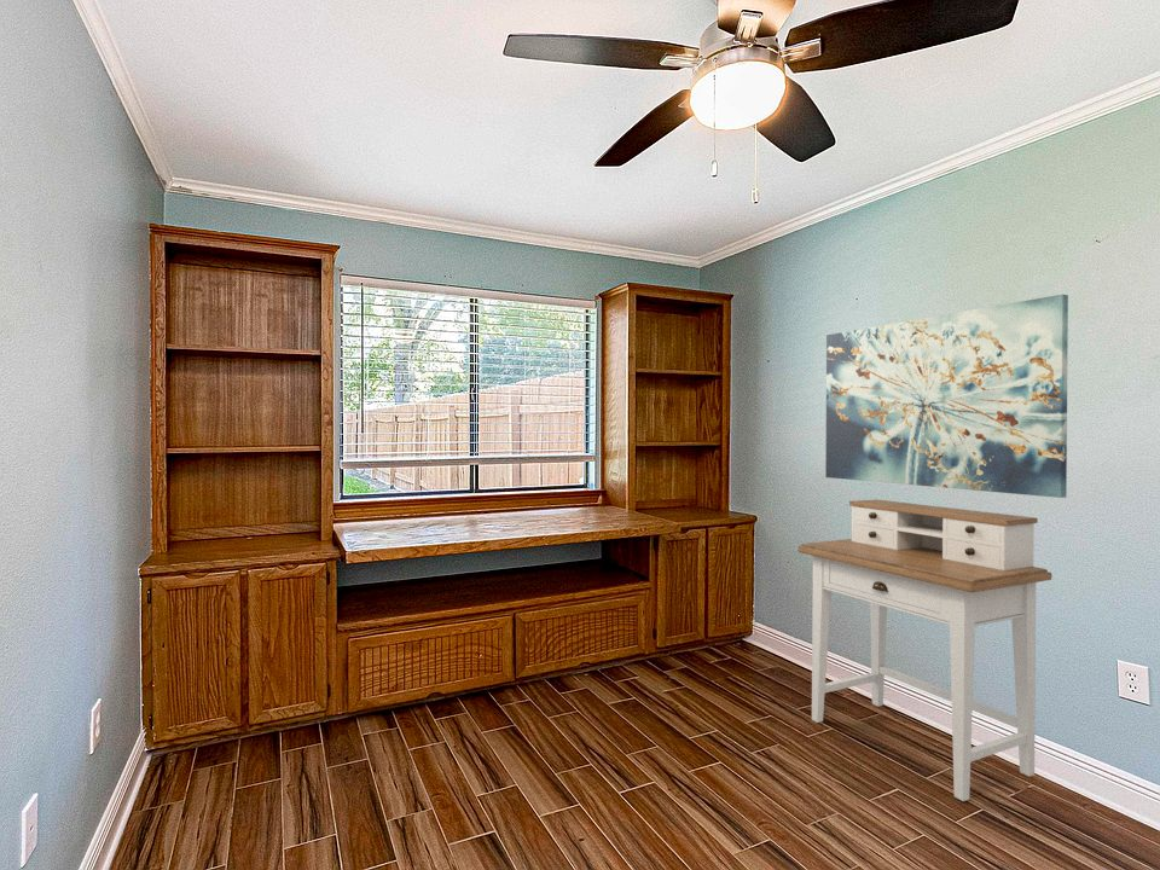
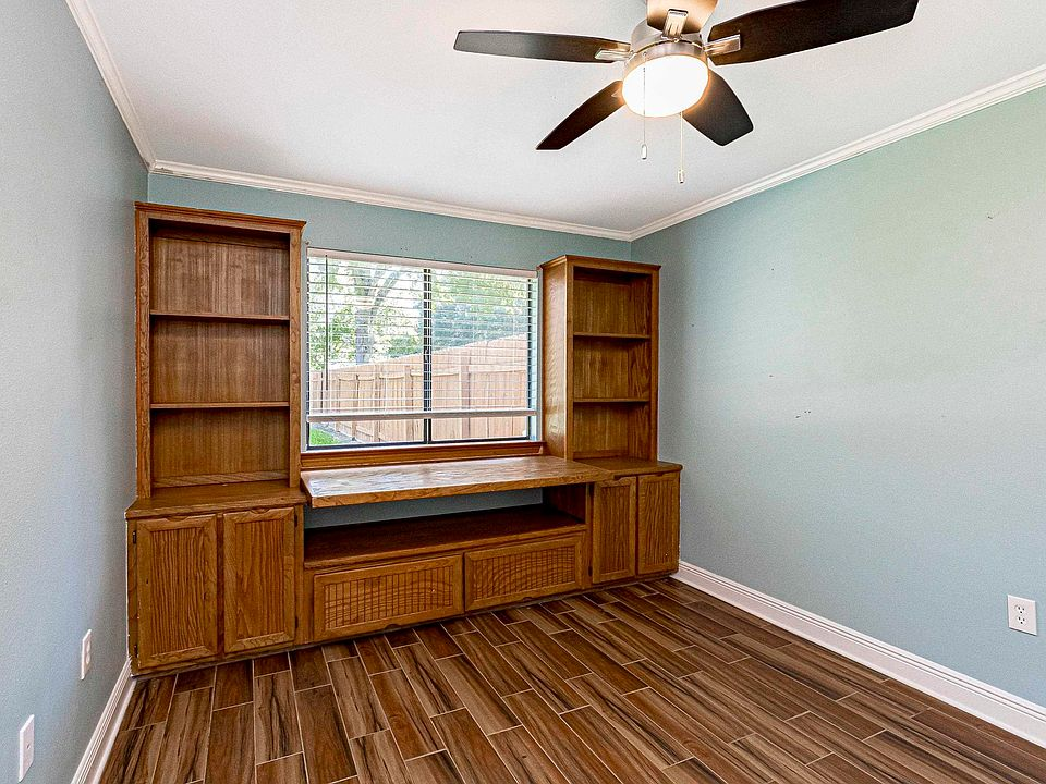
- desk (916, 615)
- wall art (926, 401)
